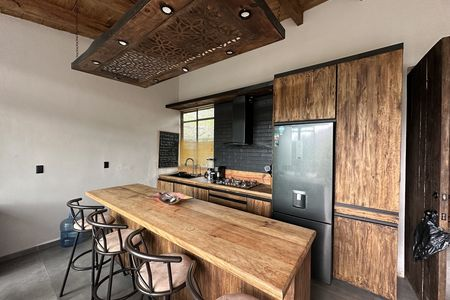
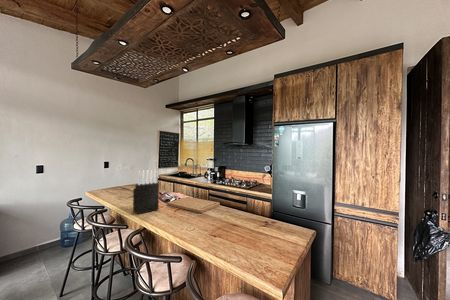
+ knife block (145, 190)
+ cutting board (193, 203)
